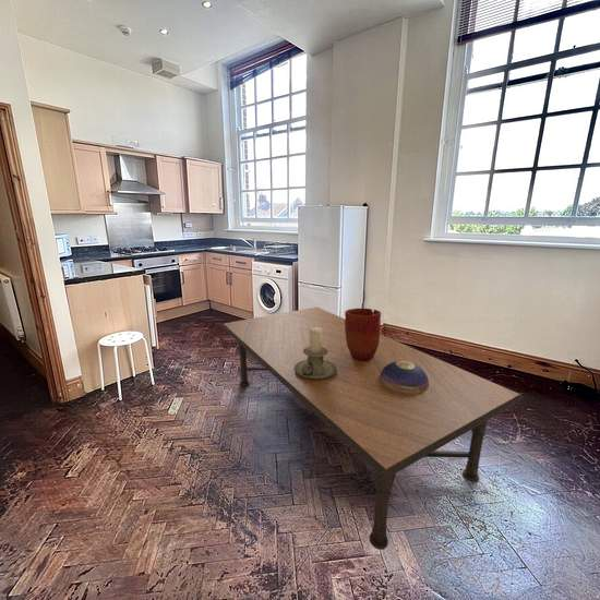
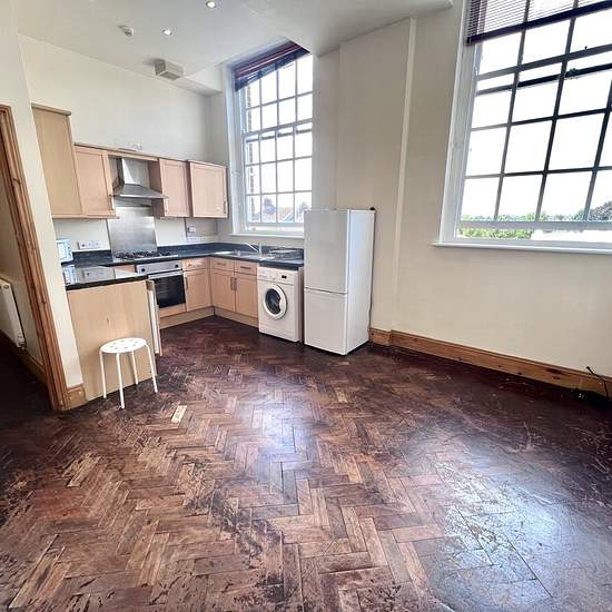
- vase (361, 334)
- candle holder (315, 349)
- decorative bowl (404, 371)
- dining table (334, 386)
